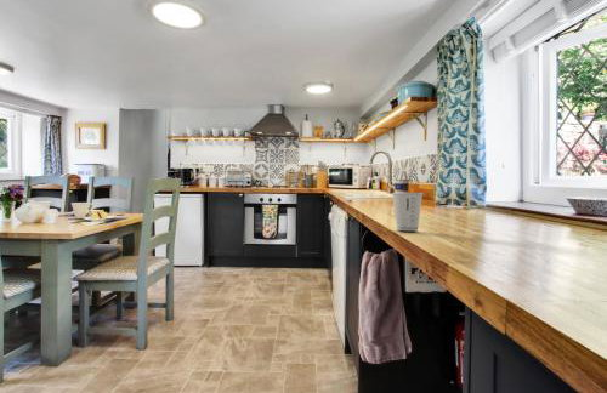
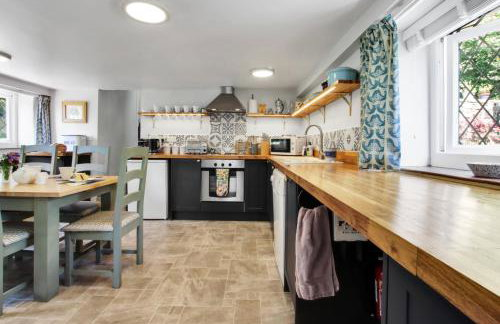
- dixie cup (407, 211)
